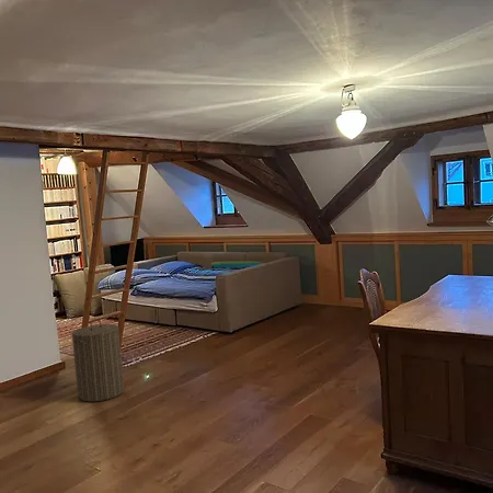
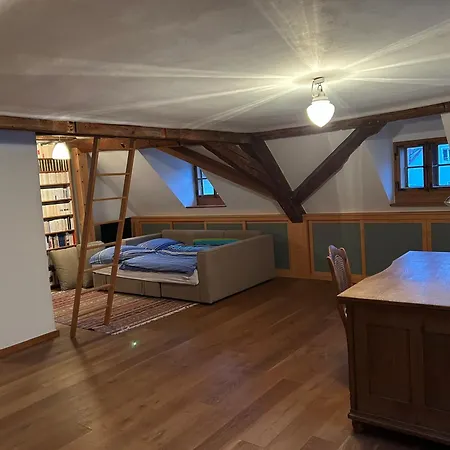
- laundry hamper (98, 356)
